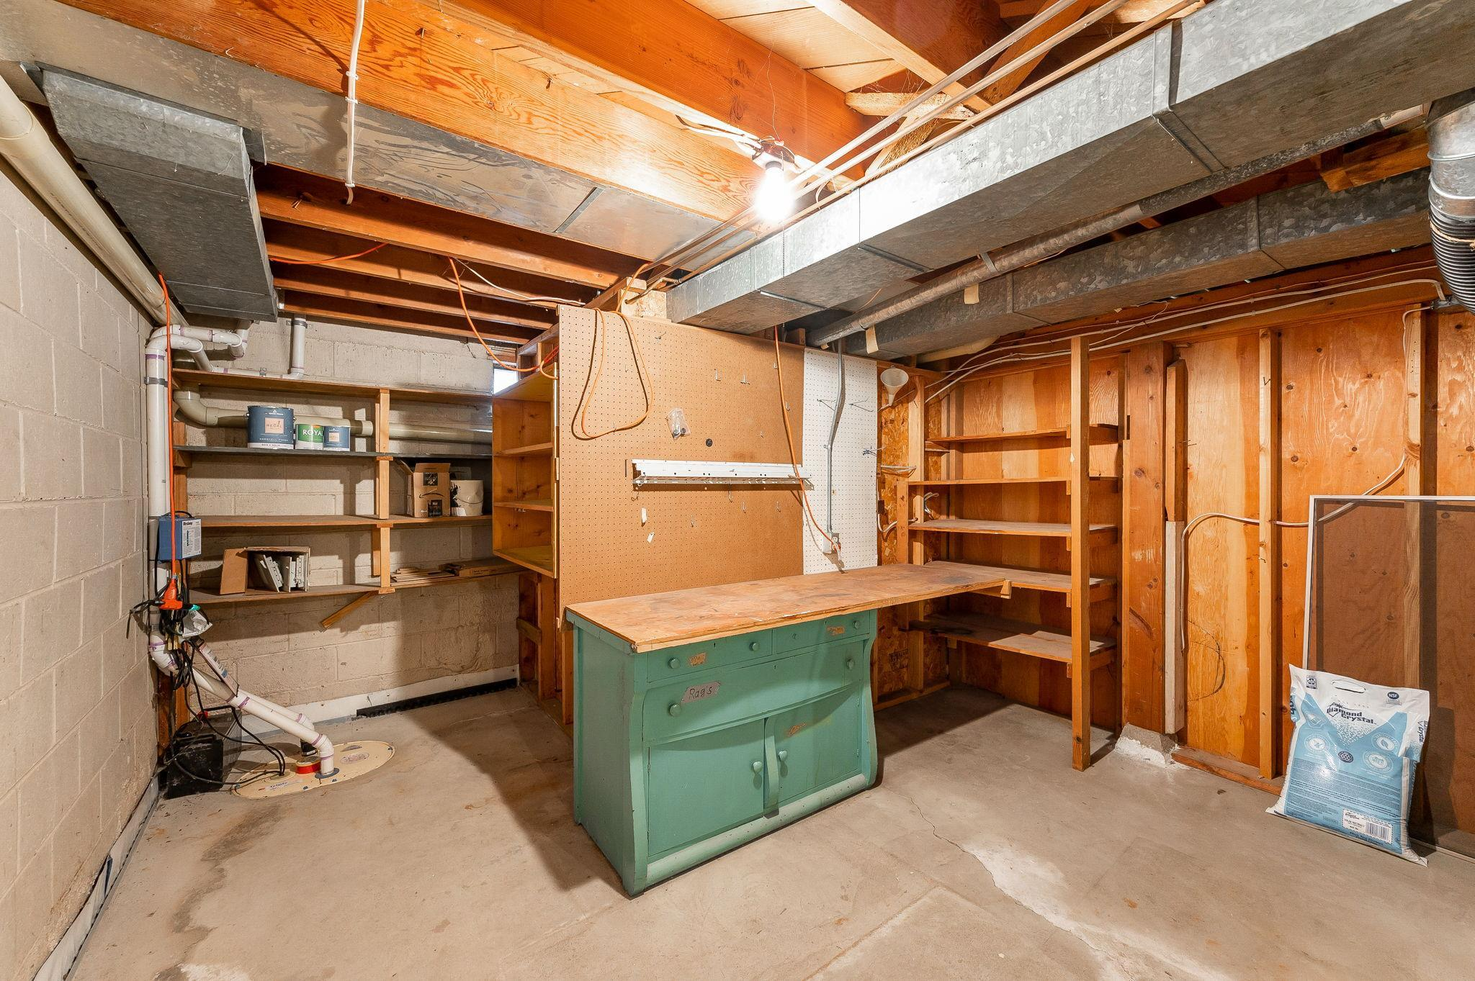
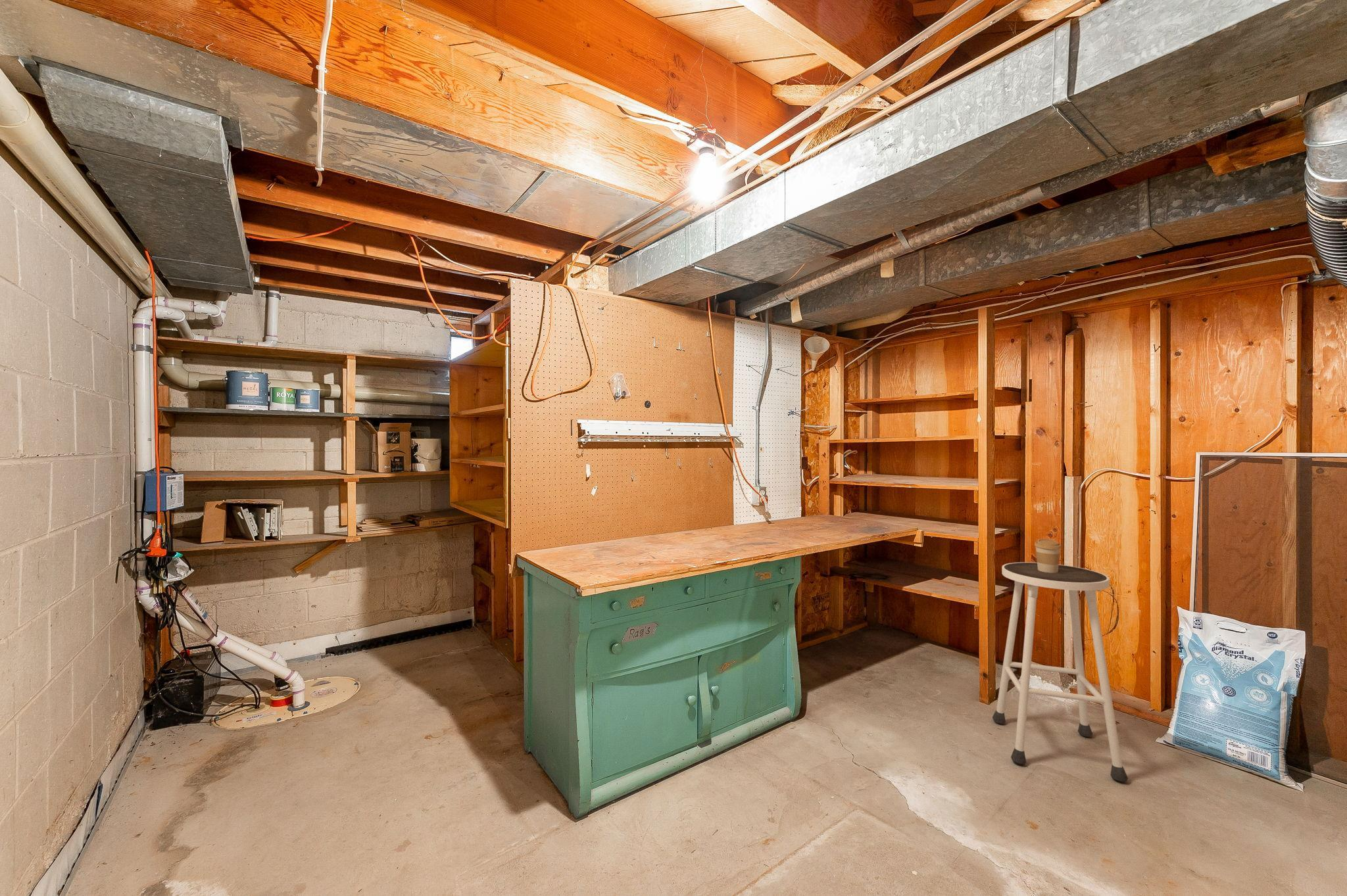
+ stool (1050, 666)
+ coffee cup (1048, 555)
